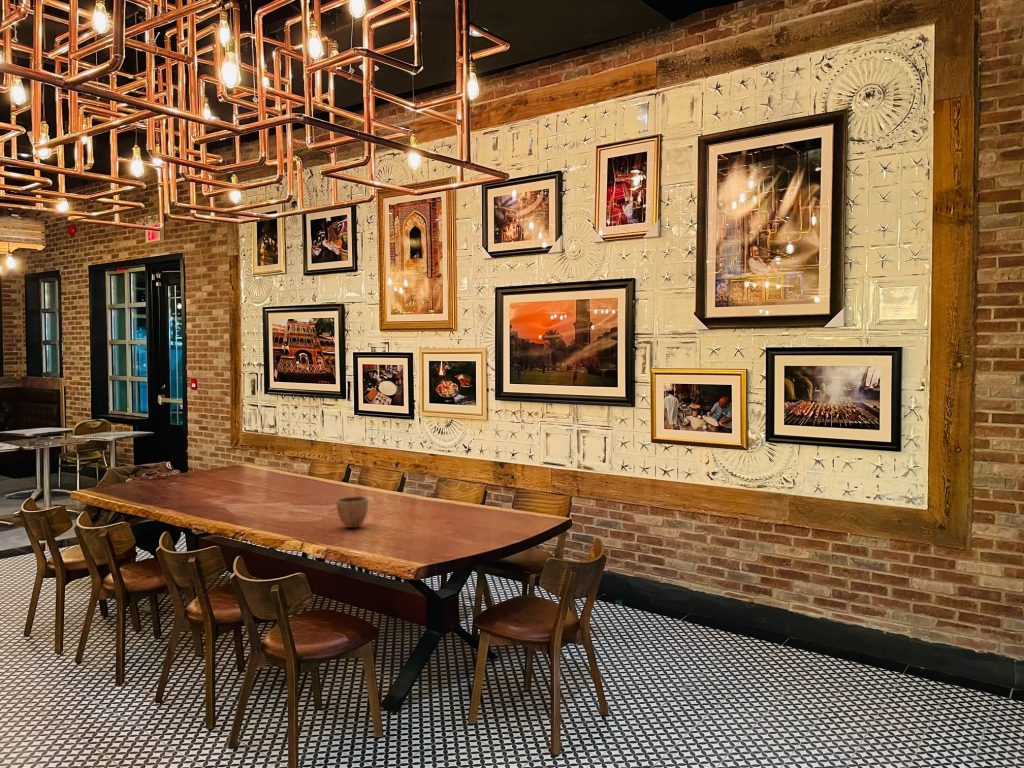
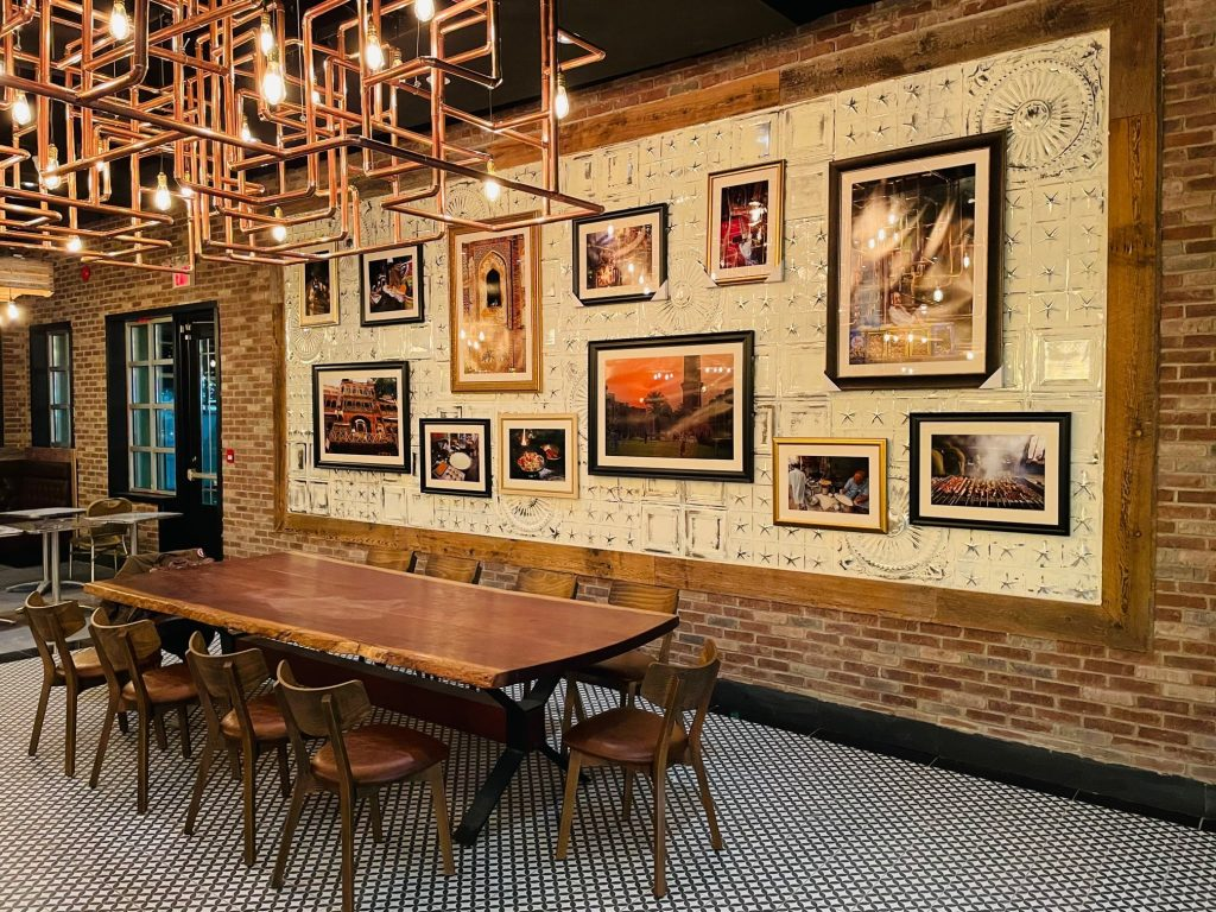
- decorative bowl (352, 512)
